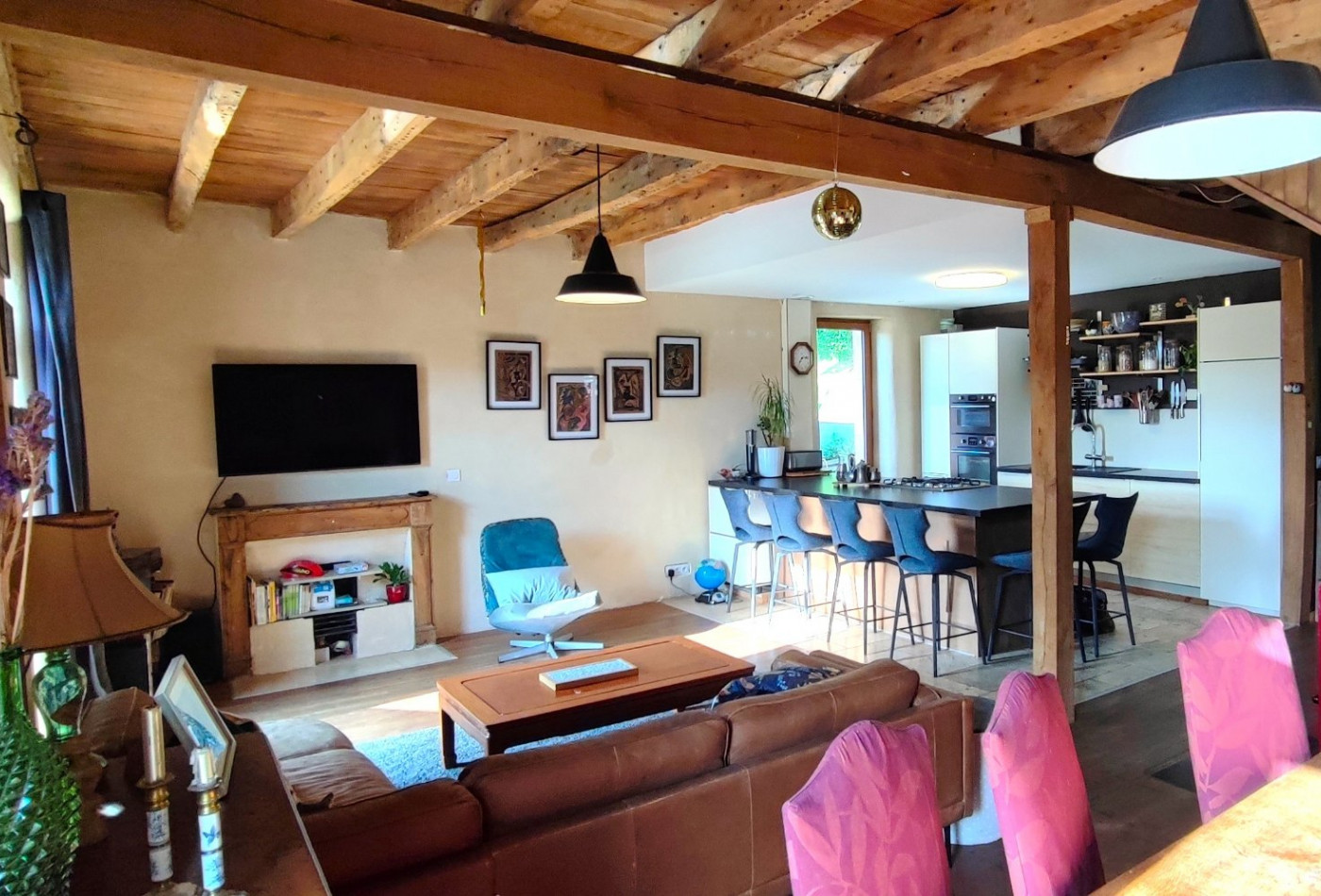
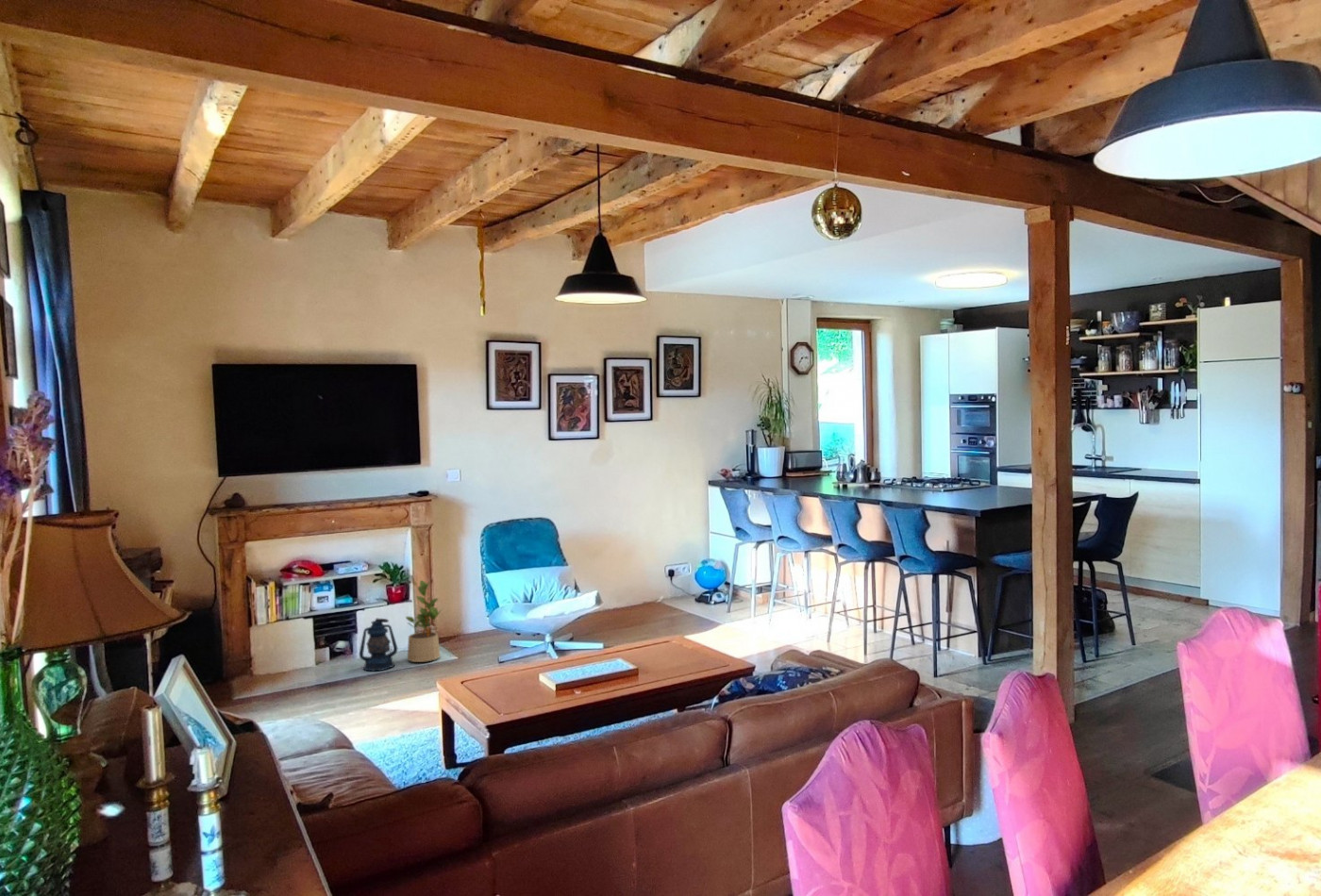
+ lantern (377, 642)
+ potted plant (424, 618)
